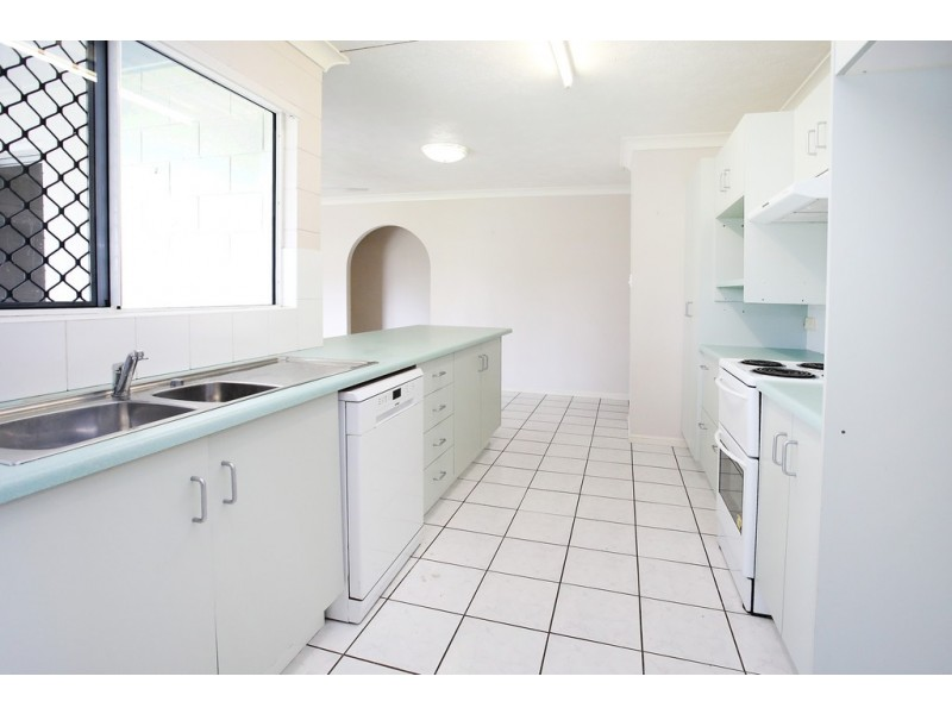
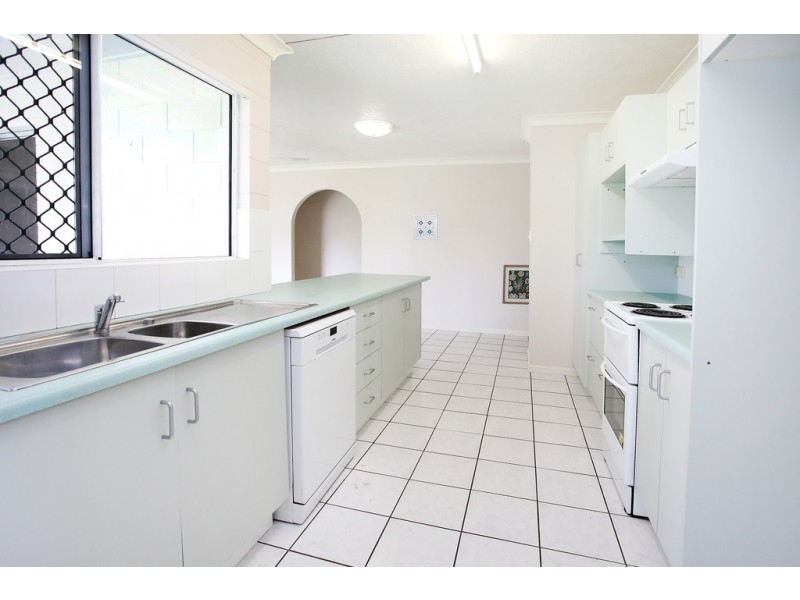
+ wall art (519, 284)
+ wall art (425, 227)
